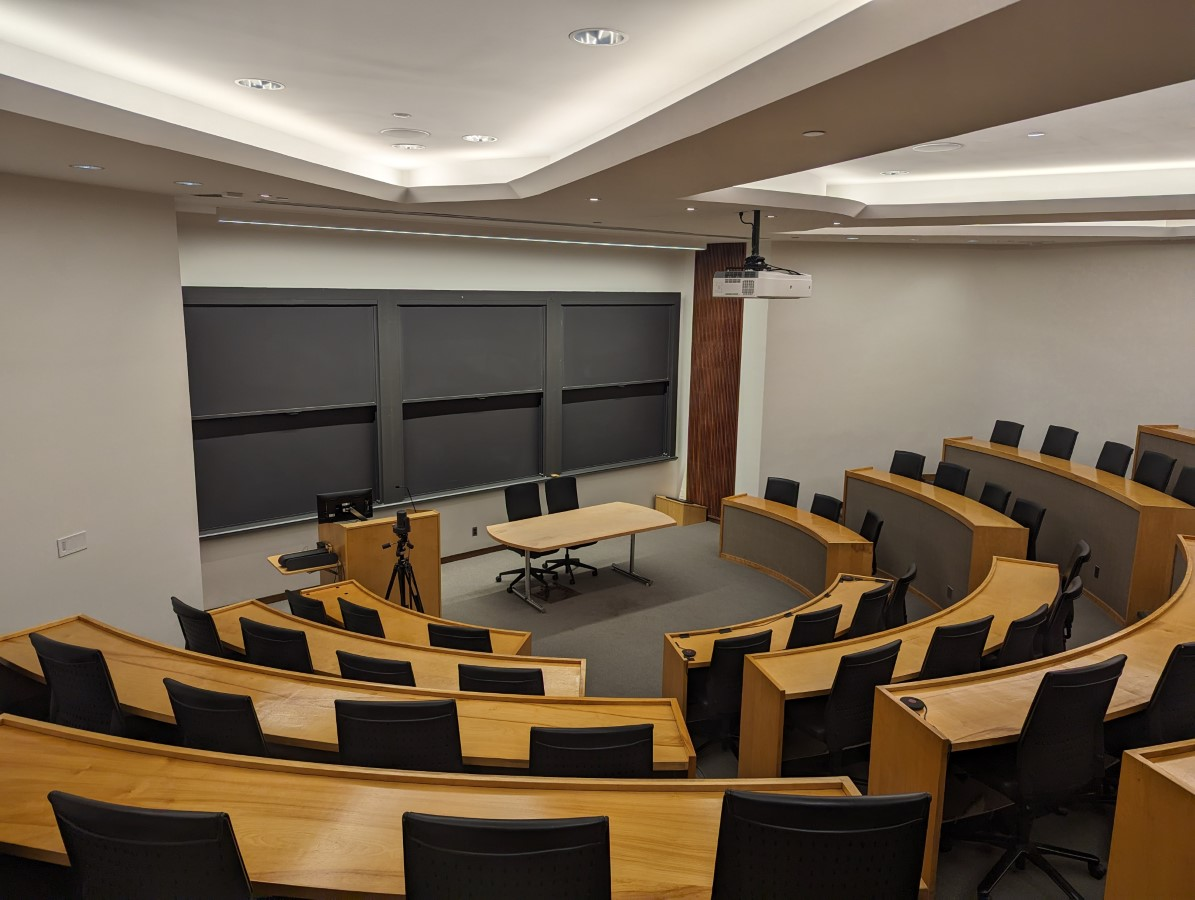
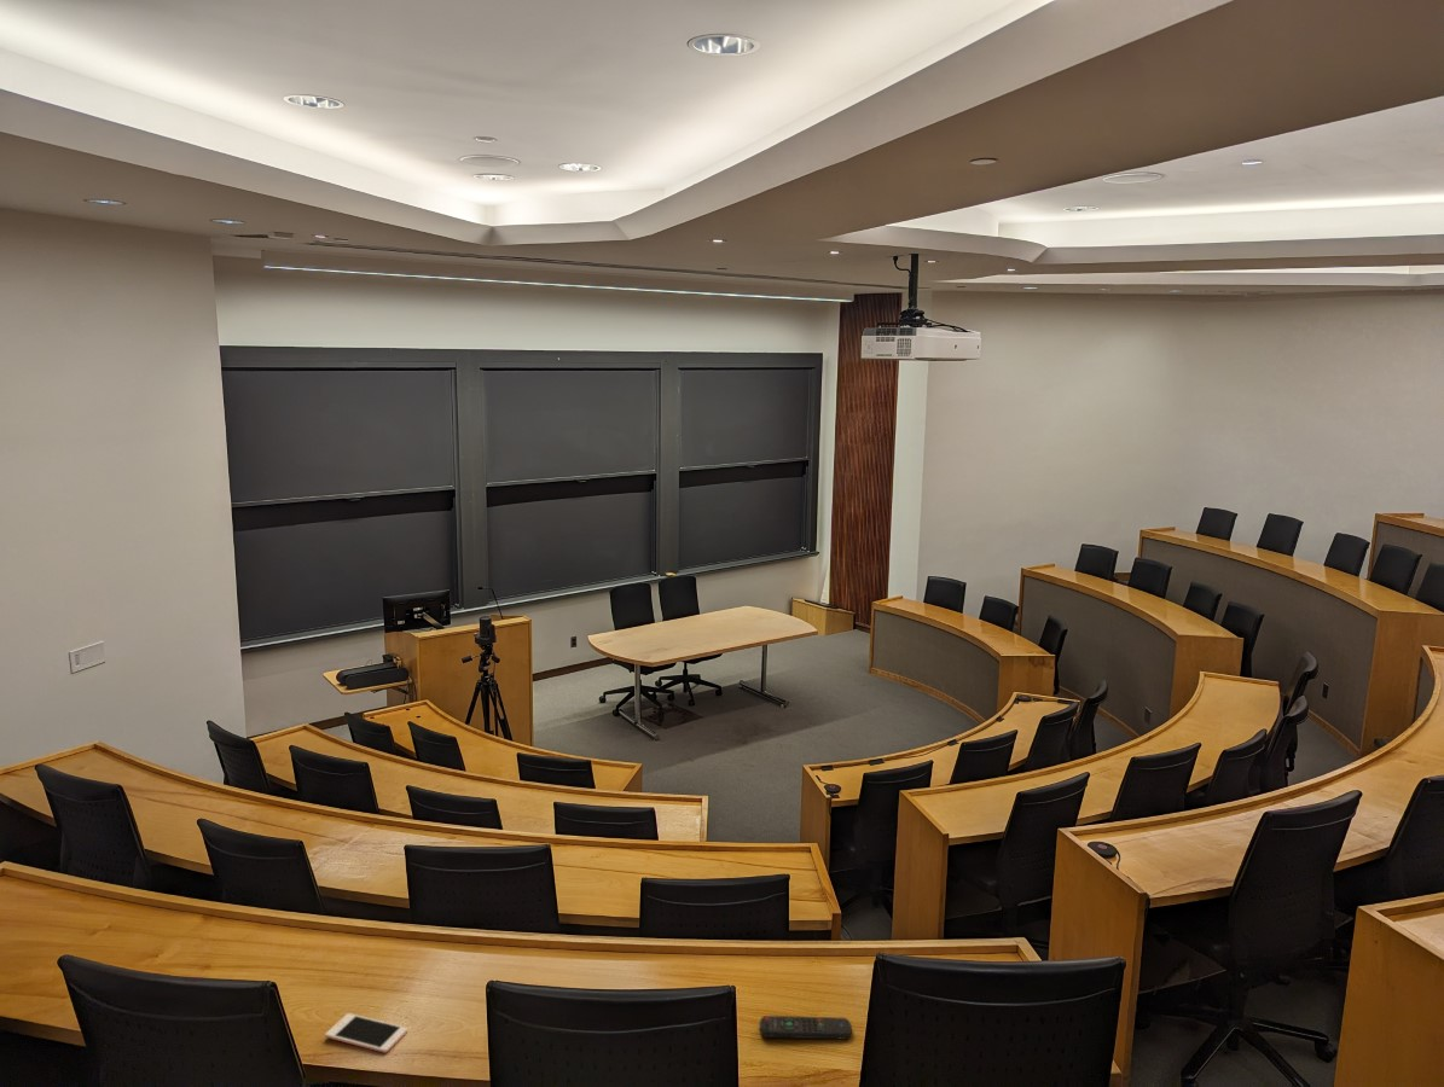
+ cell phone (366, 1033)
+ remote control (805, 1027)
